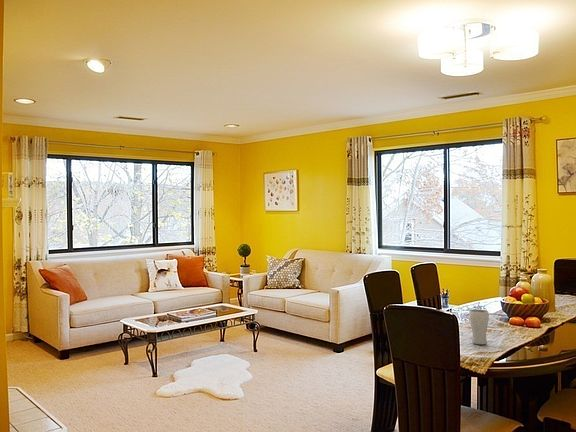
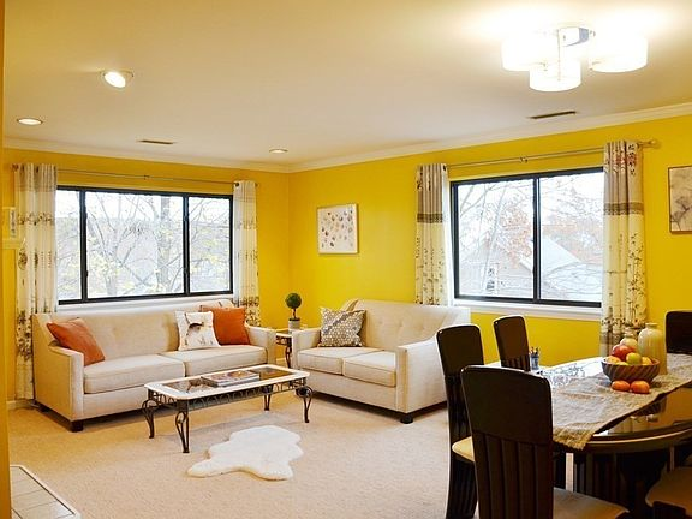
- drinking glass (479, 327)
